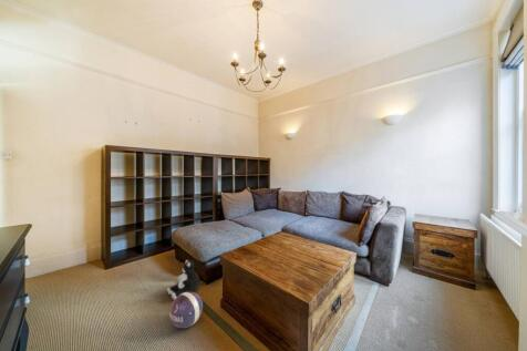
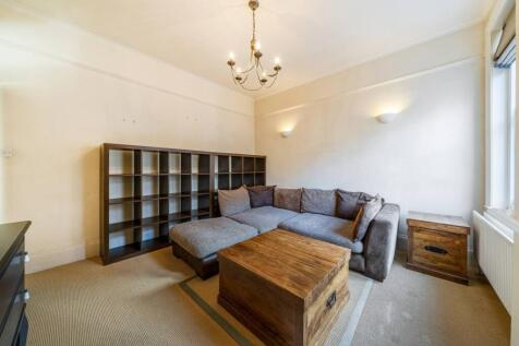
- plush toy (184, 277)
- ball (186, 309)
